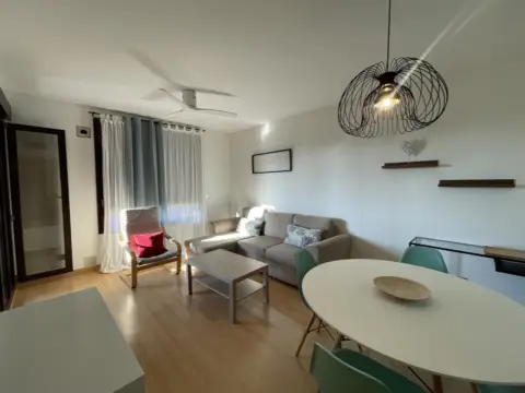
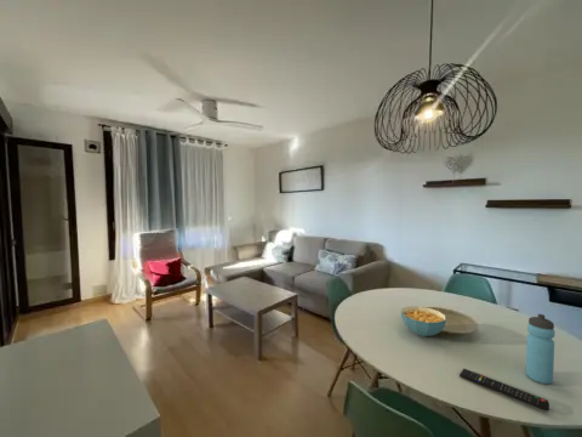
+ cereal bowl (422, 323)
+ remote control (501, 388)
+ water bottle (540, 346)
